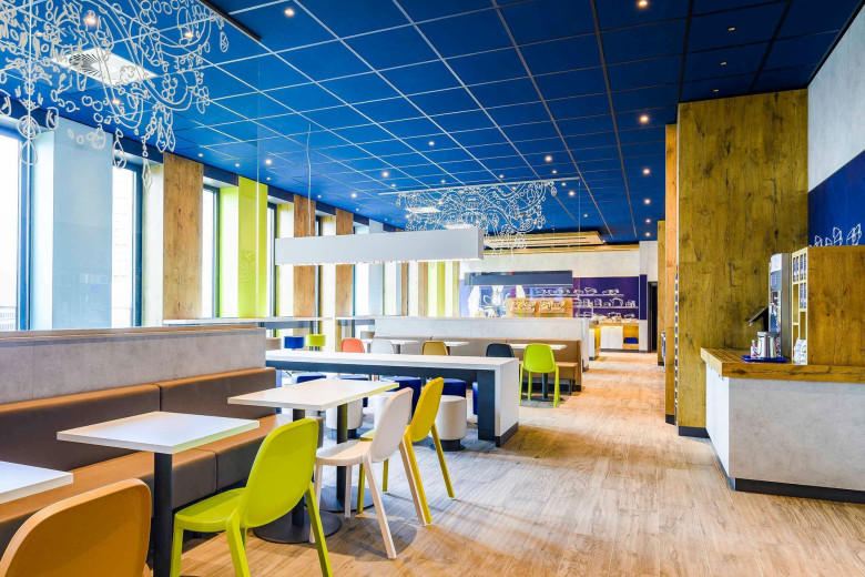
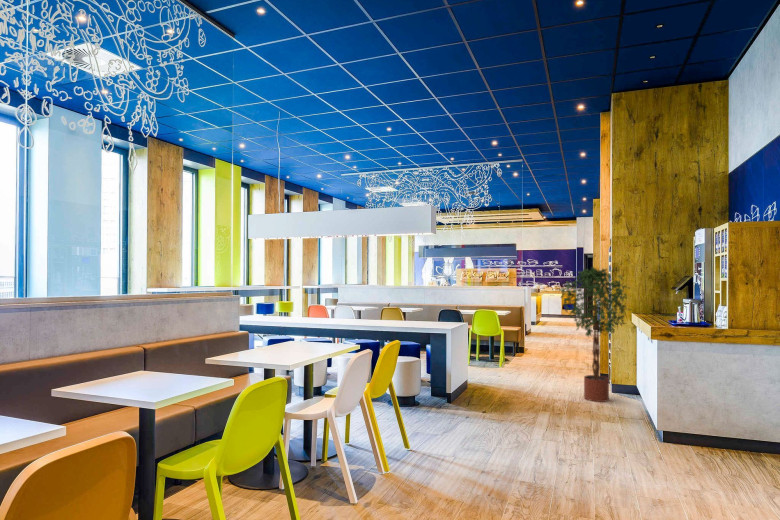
+ potted tree (594, 333)
